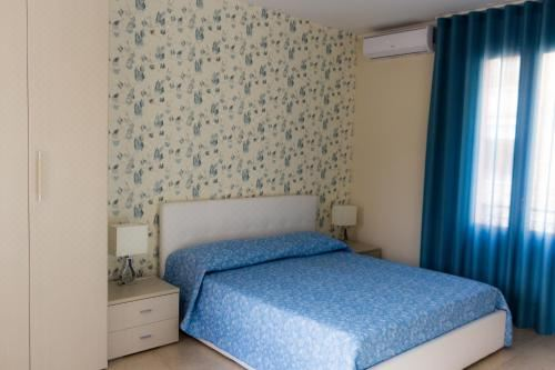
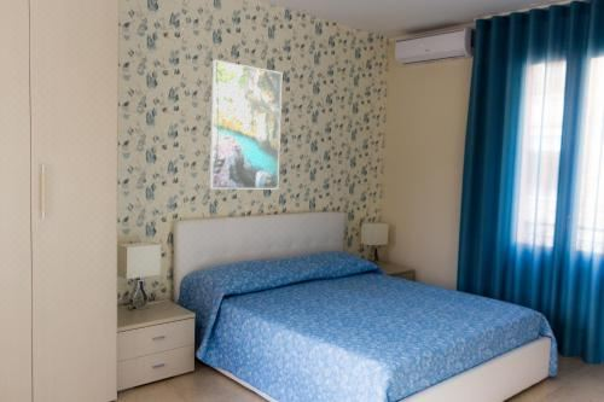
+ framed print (246, 128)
